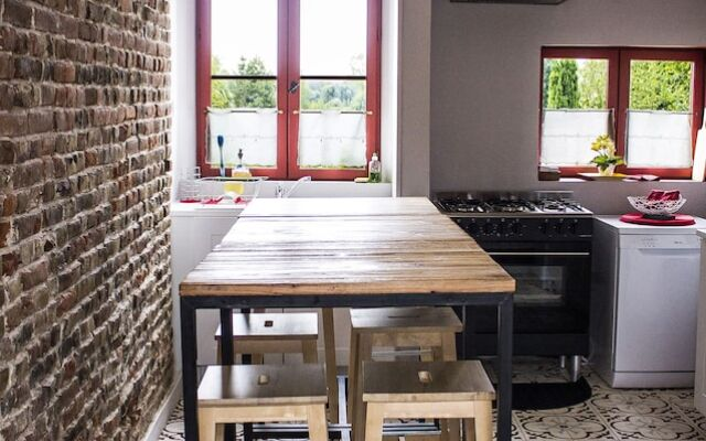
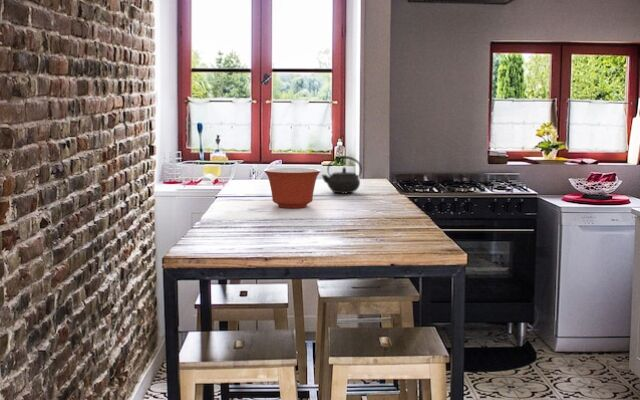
+ kettle (341, 174)
+ mixing bowl (292, 188)
